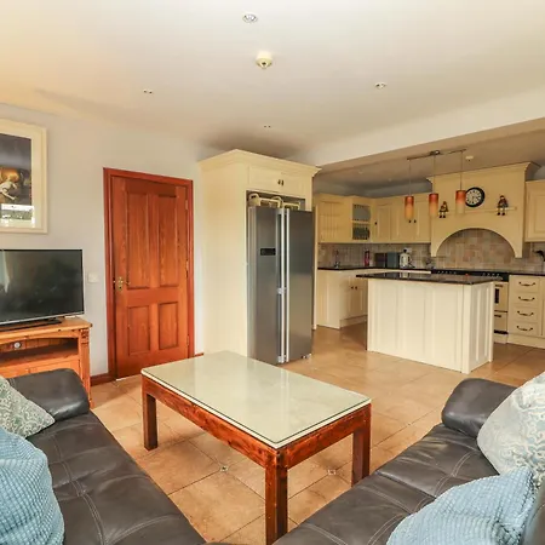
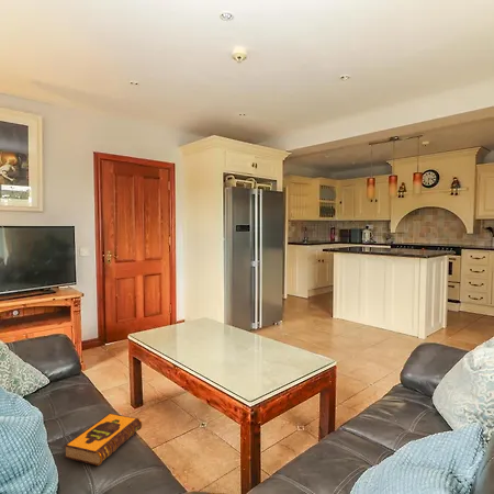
+ hardback book (105, 437)
